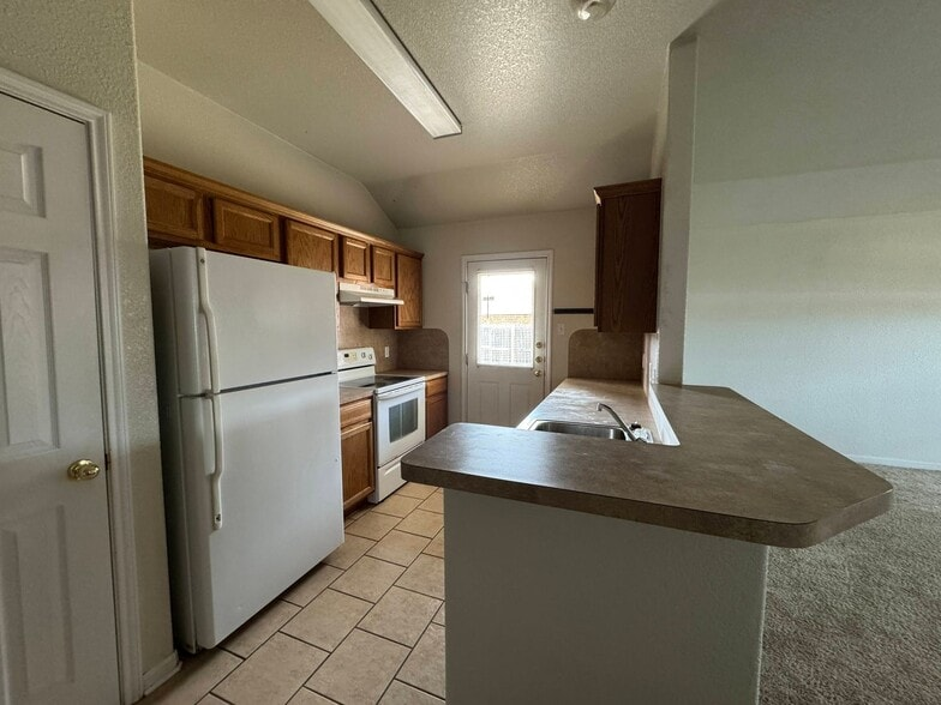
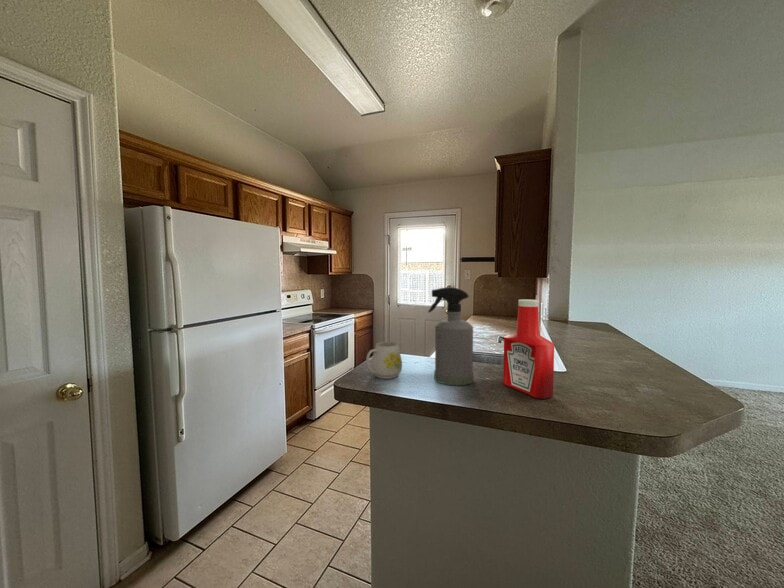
+ mug (383, 360)
+ soap bottle (527, 344)
+ spray bottle (450, 333)
